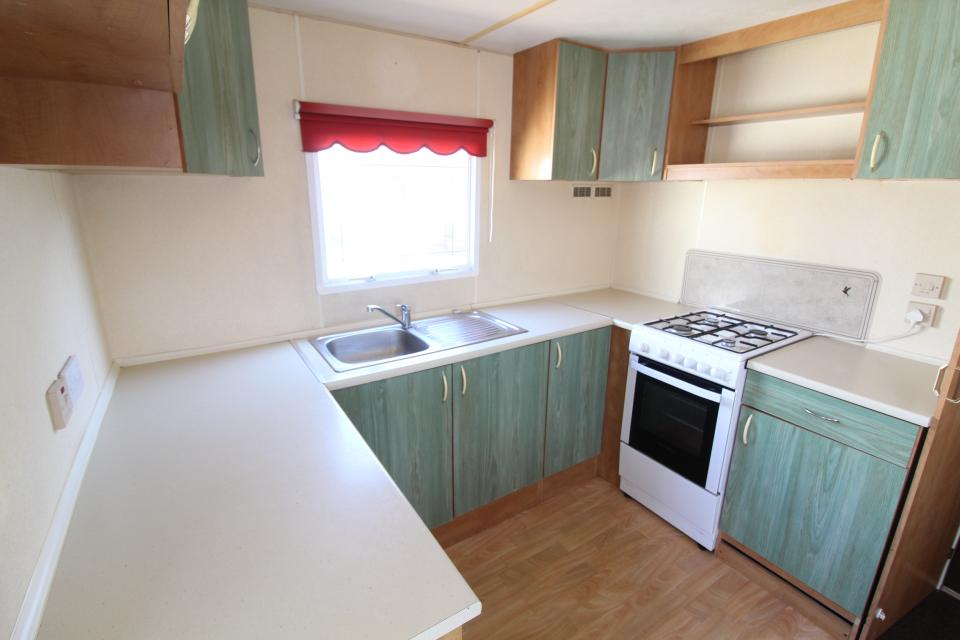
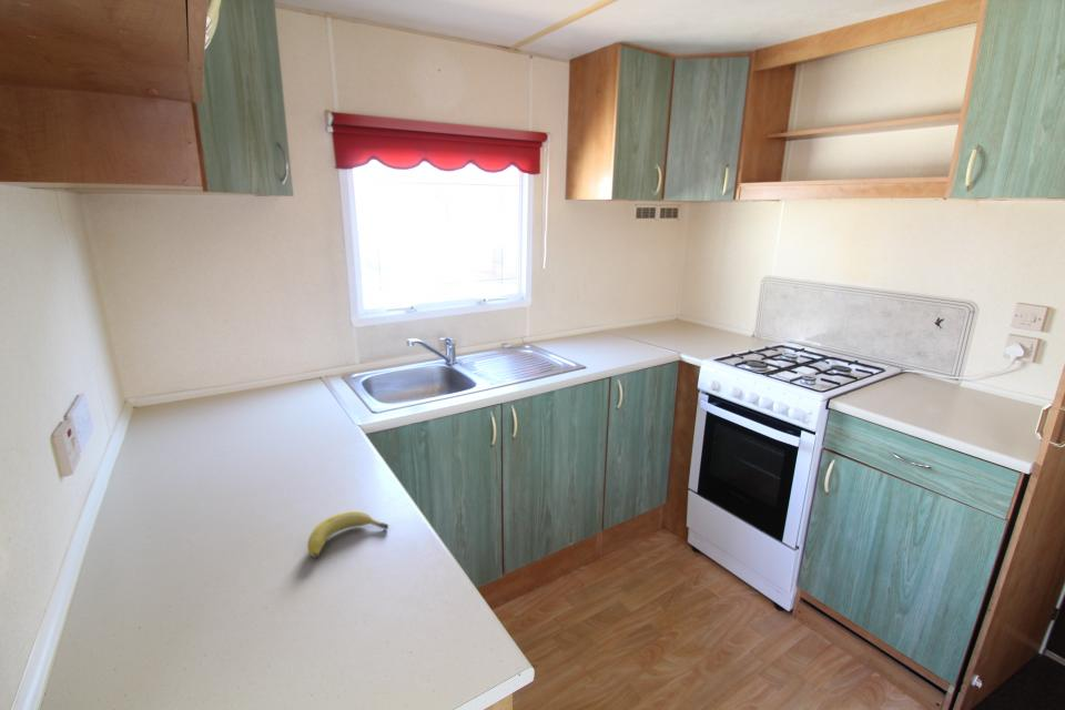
+ fruit (343, 528)
